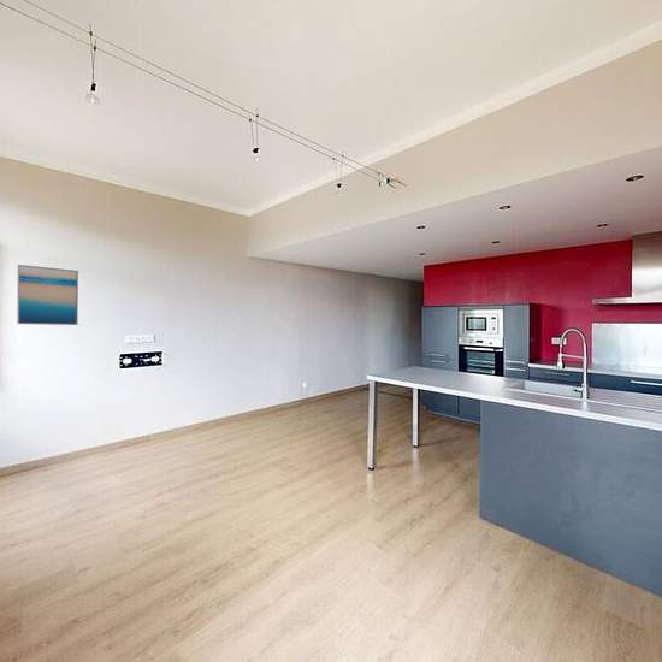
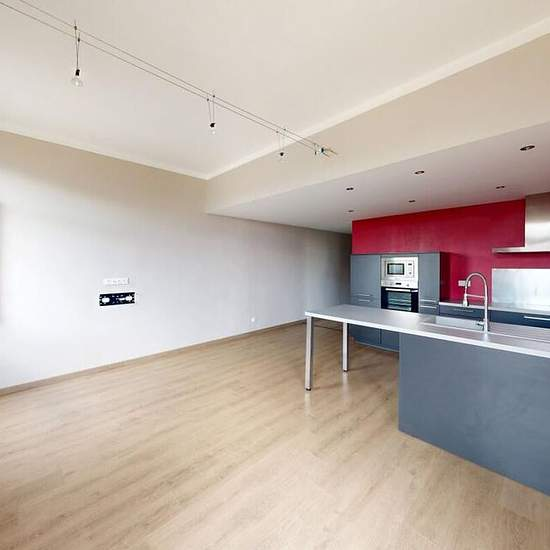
- wall art (48, 296)
